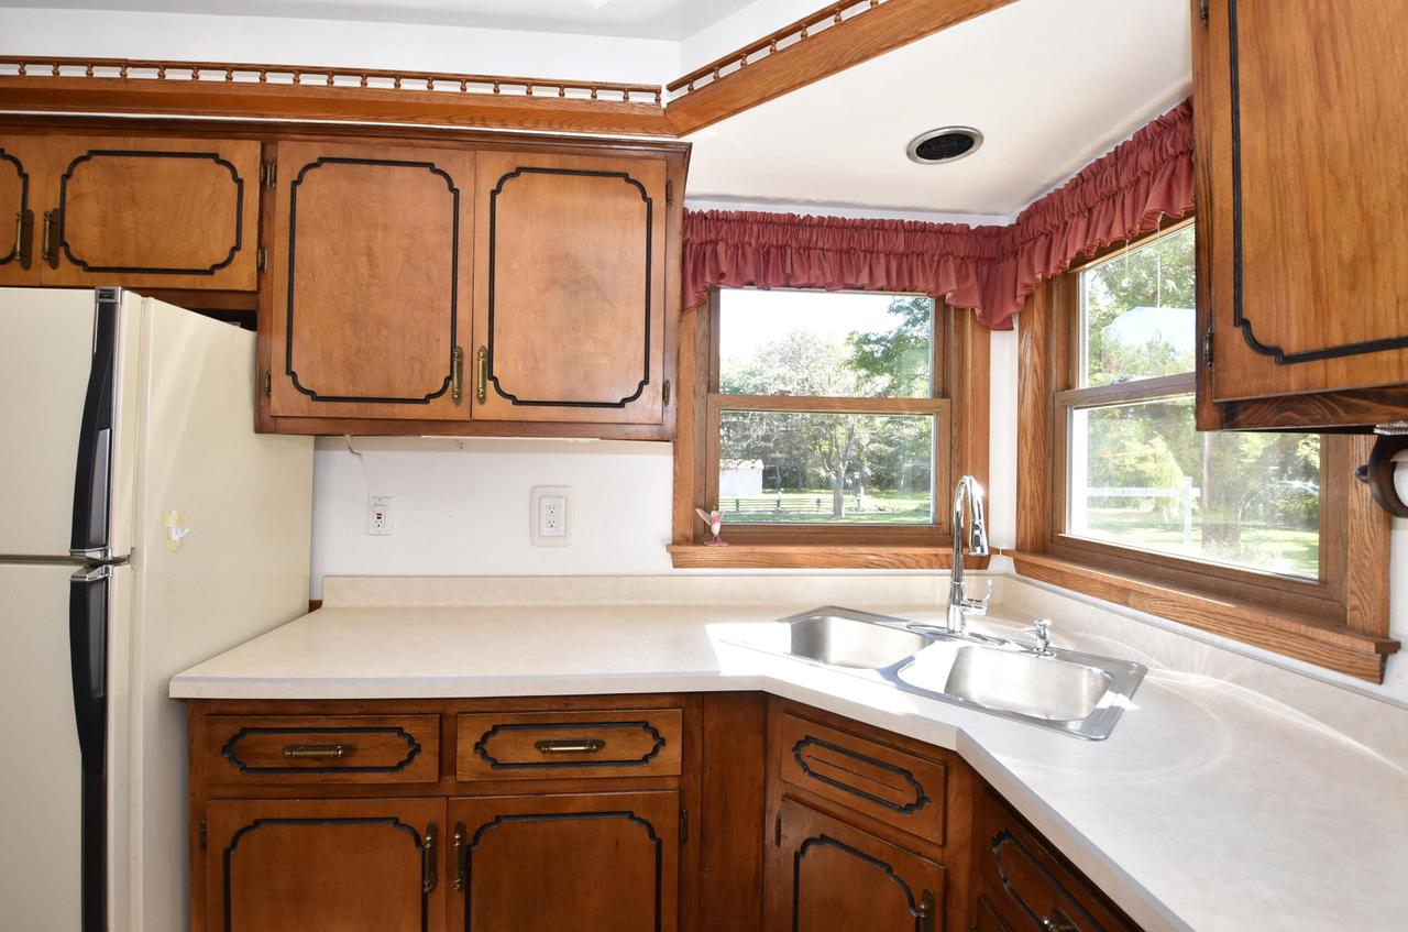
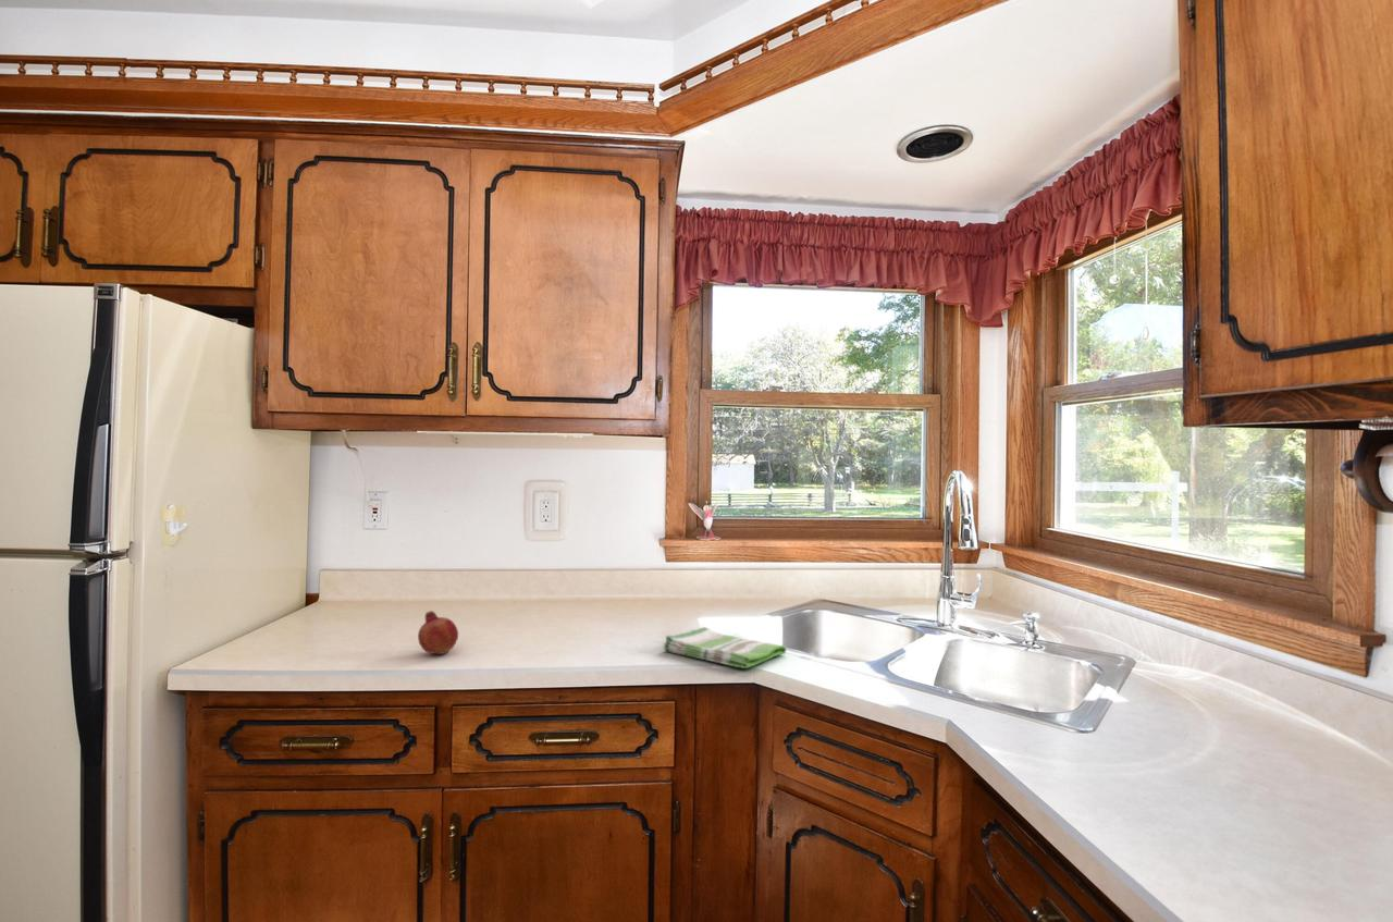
+ dish towel (724, 644)
+ fruit (437, 632)
